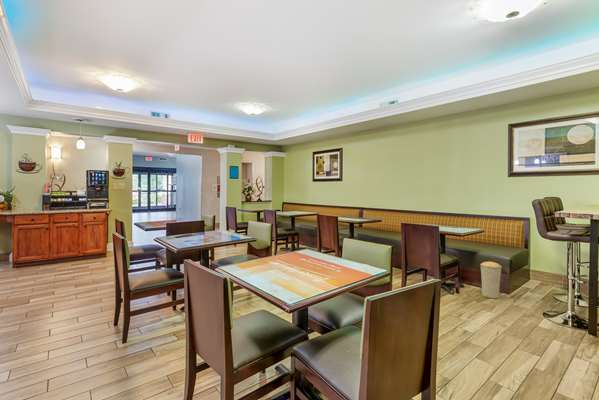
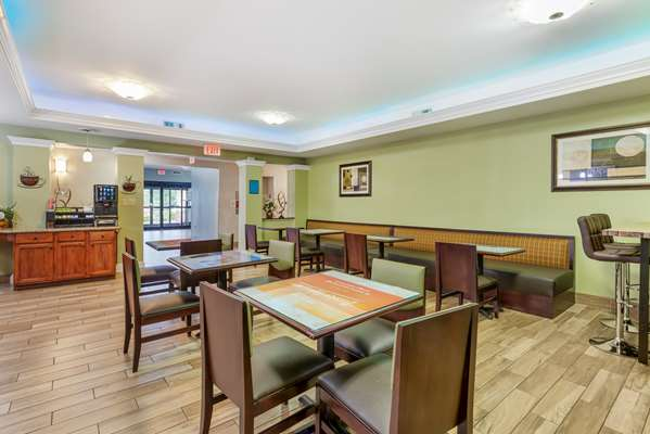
- trash can (490, 279)
